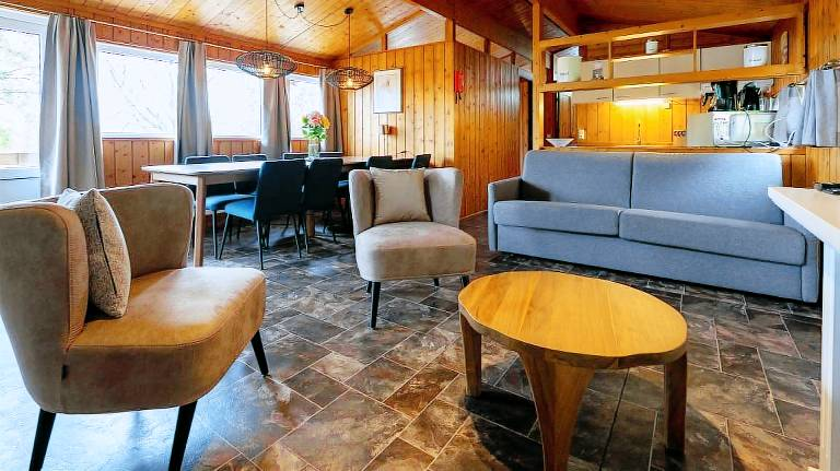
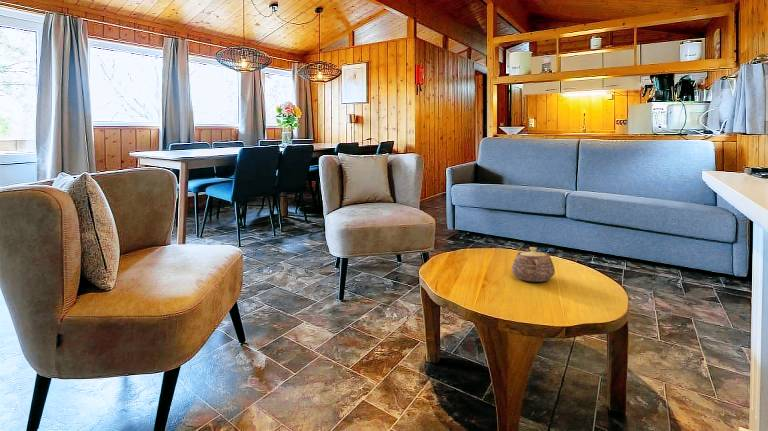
+ teapot (532, 262)
